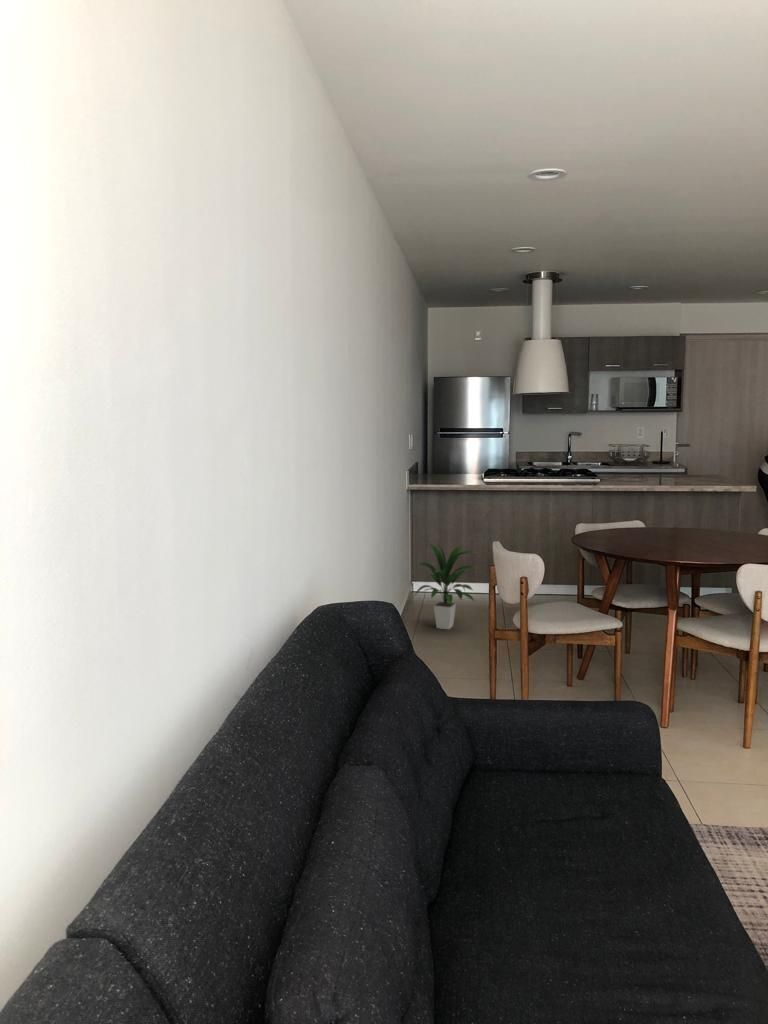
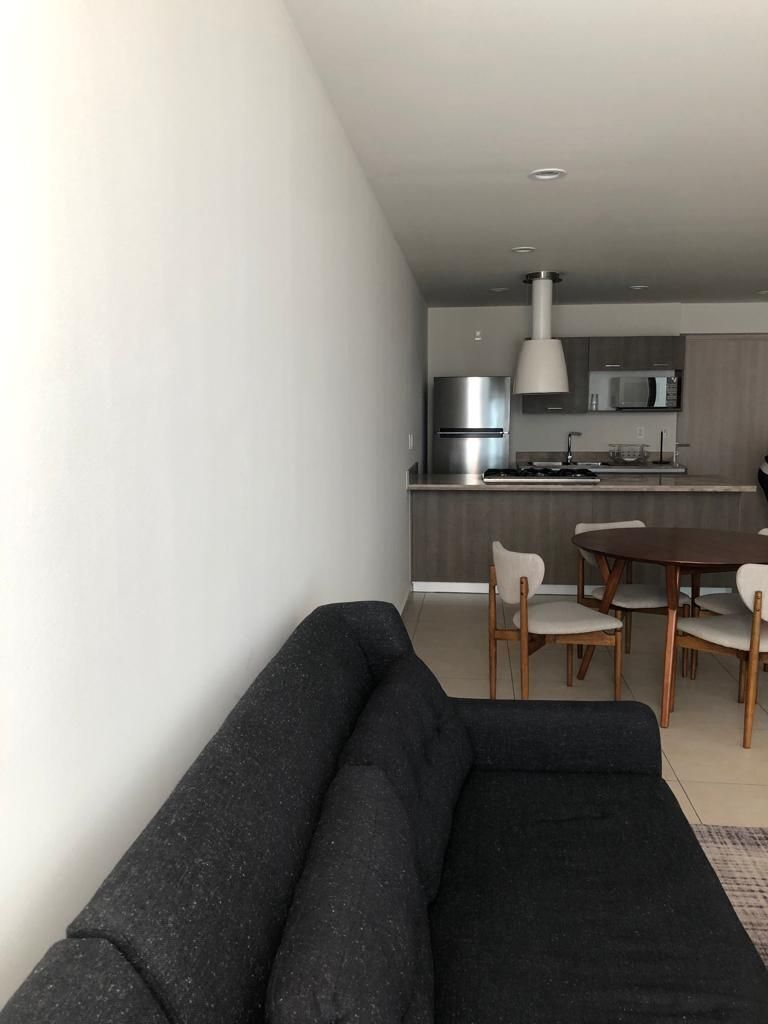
- indoor plant (447, 583)
